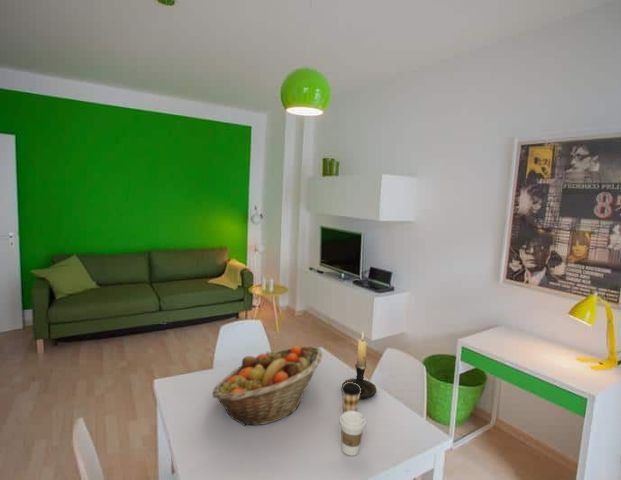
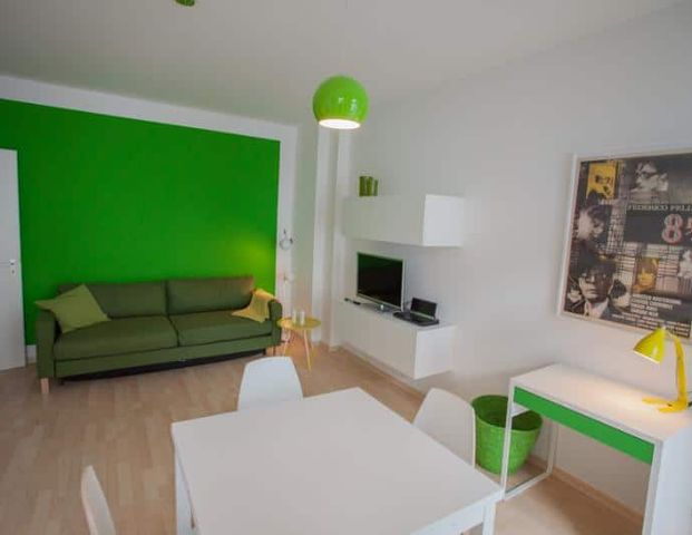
- candle holder (361, 359)
- coffee cup (351, 433)
- fruit basket (270, 378)
- coffee cup (350, 400)
